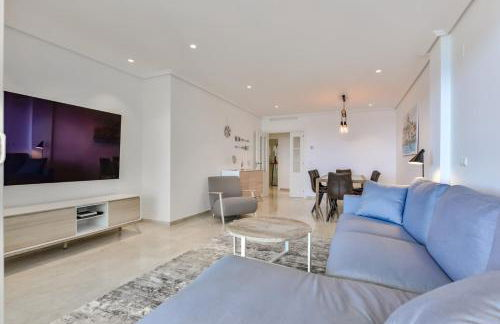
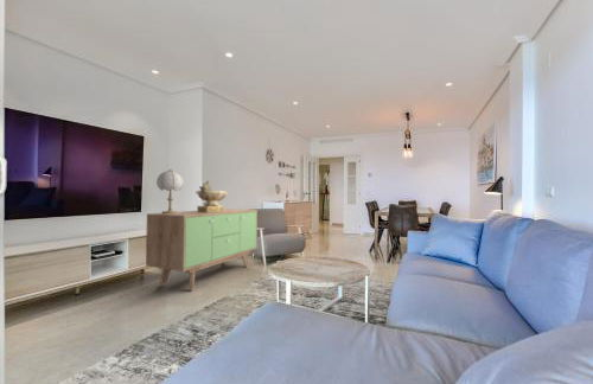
+ birdbath (210, 196)
+ table lamp (170, 191)
+ sideboard (210, 243)
